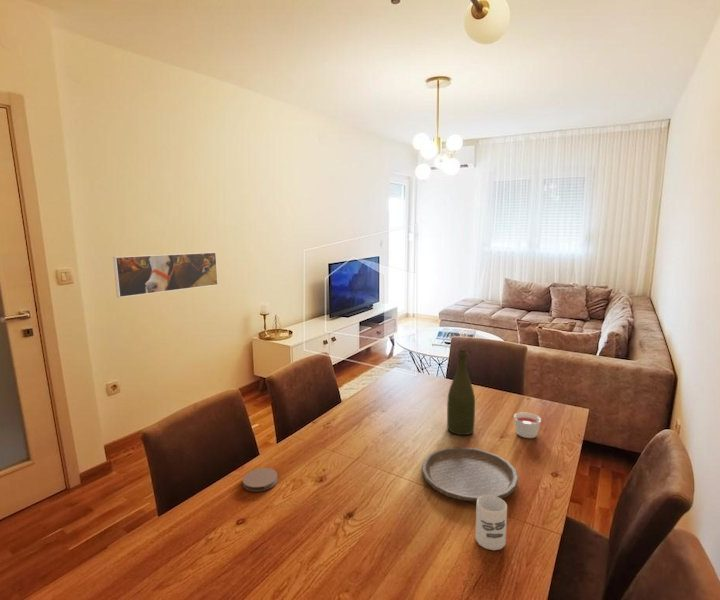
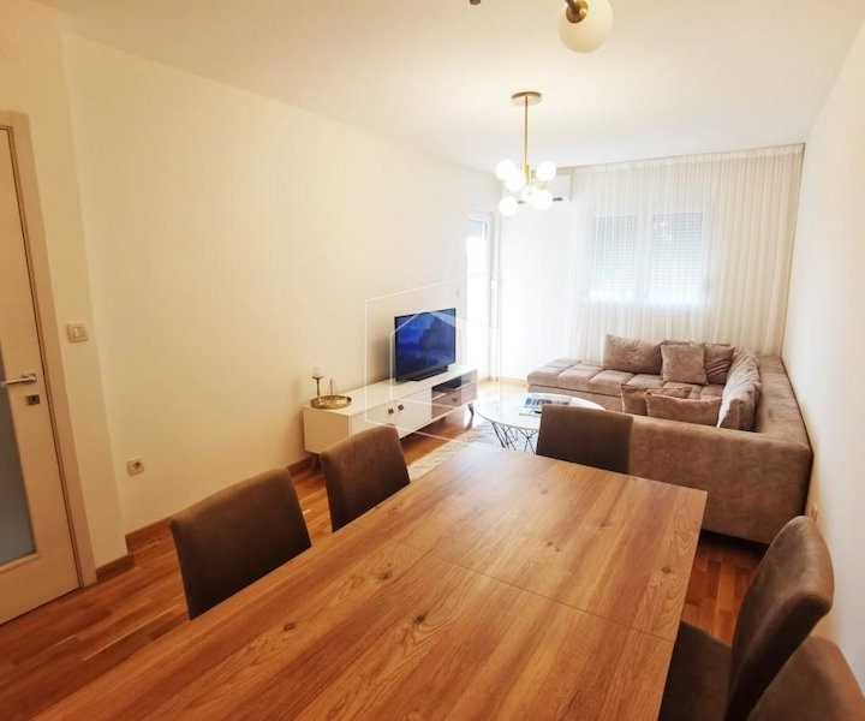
- plate (468, 473)
- coaster (260, 479)
- bottle (461, 391)
- cup (491, 522)
- candle (526, 425)
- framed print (171, 272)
